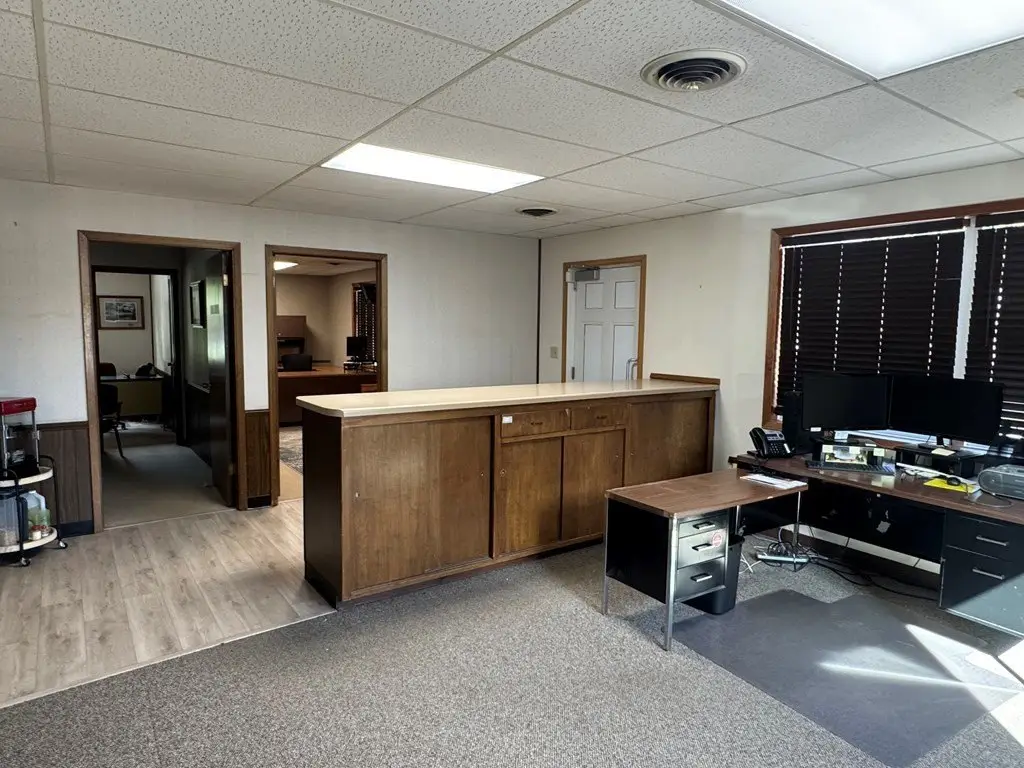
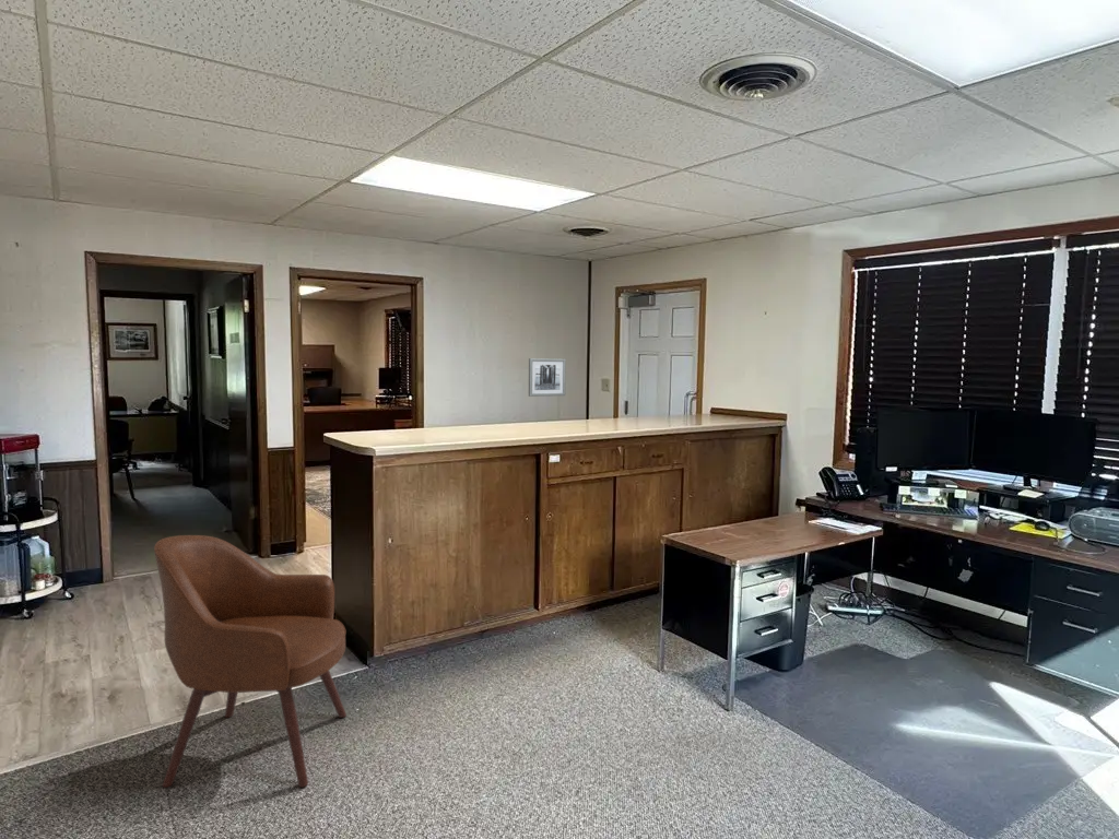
+ chair (254, 645)
+ wall art (547, 377)
